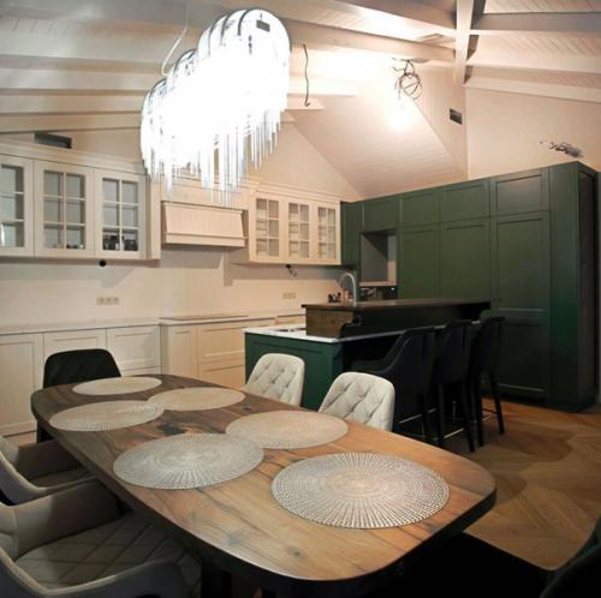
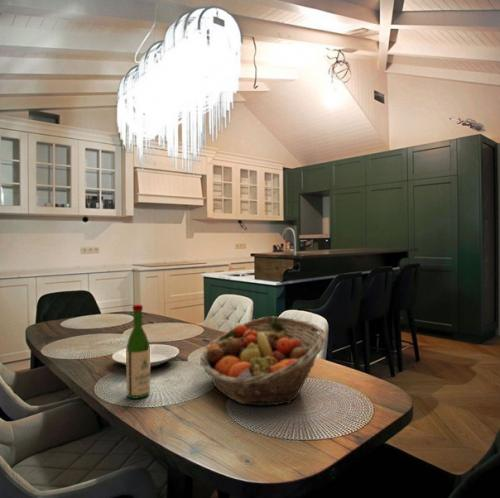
+ fruit basket (261, 355)
+ wine bottle (138, 349)
+ plate (150, 357)
